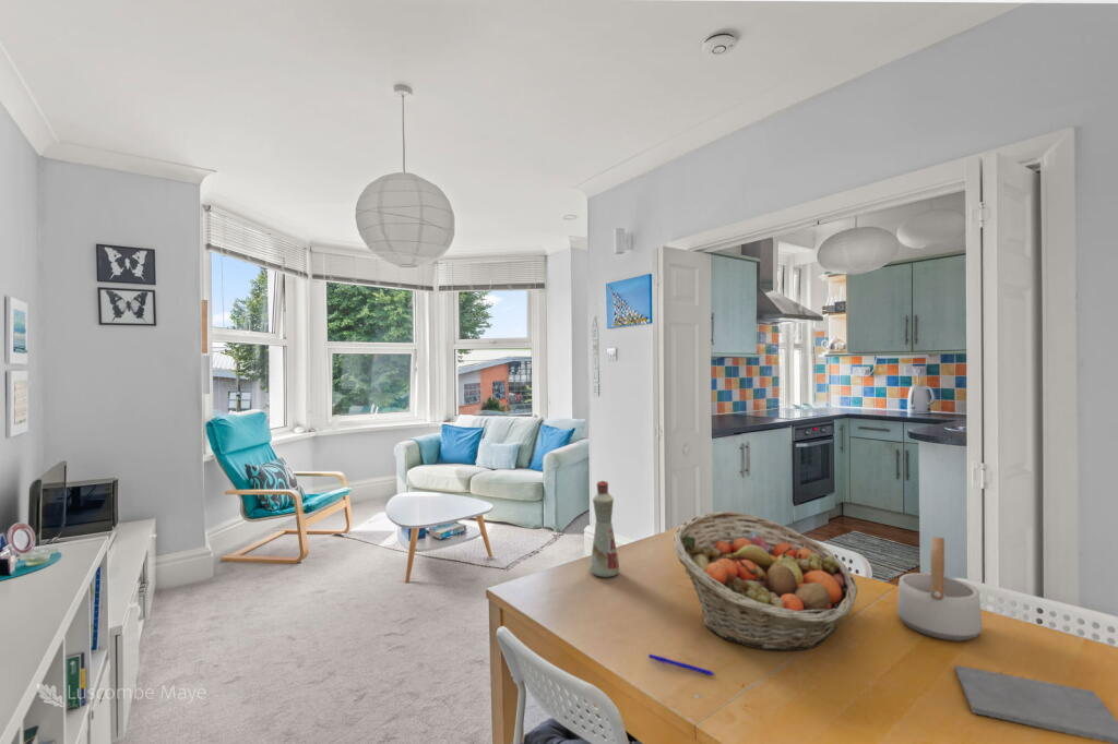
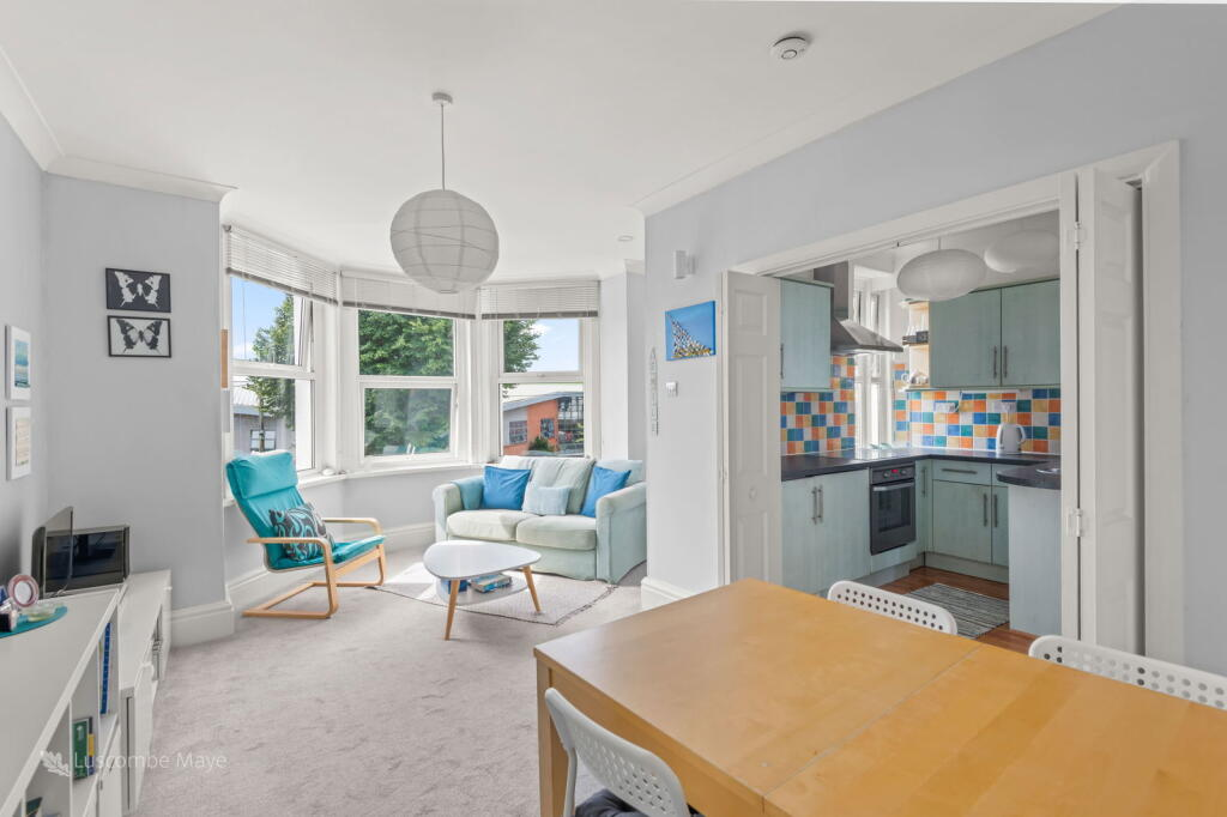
- fruit basket (762, 573)
- teapot (938, 581)
- bottle (604, 526)
- pen (681, 664)
- notepad (1034, 701)
